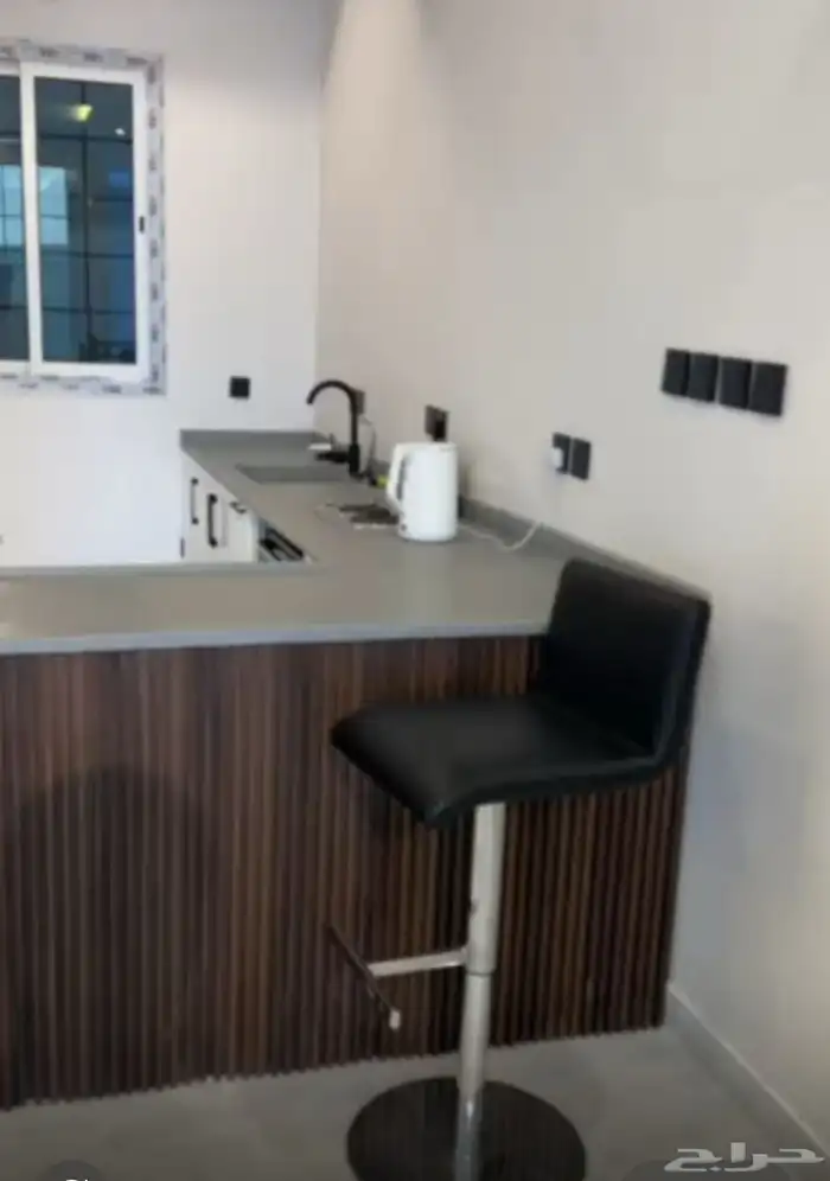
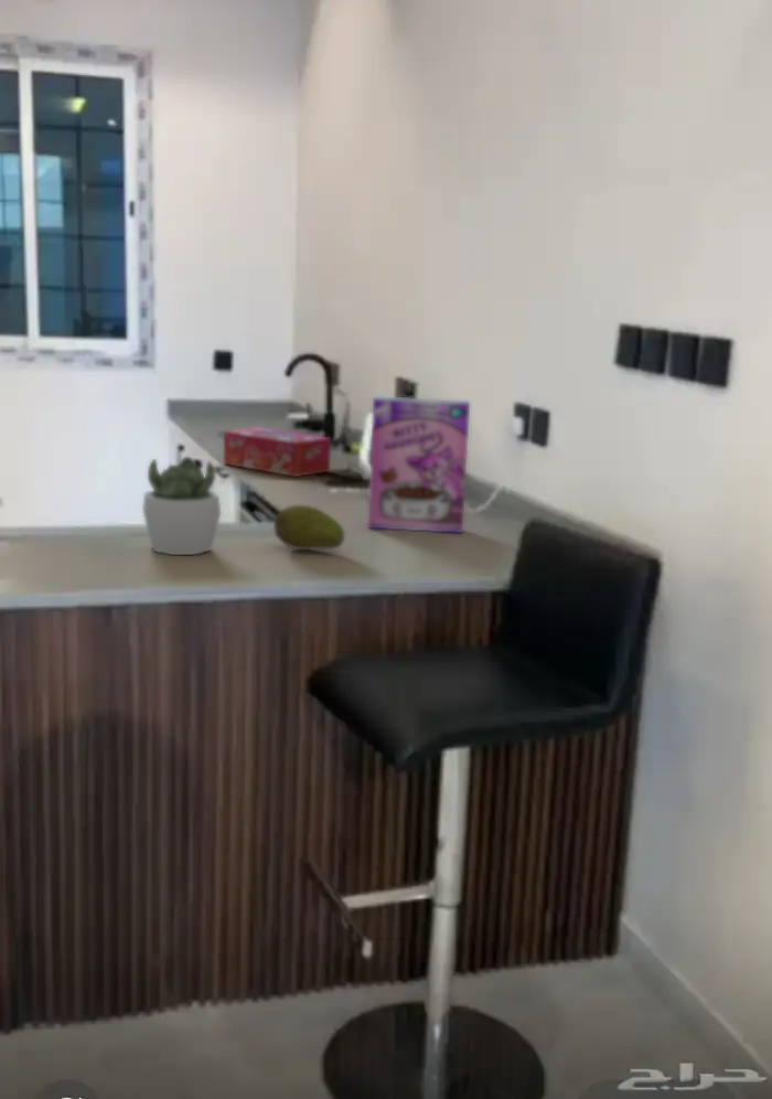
+ succulent plant (181, 504)
+ fruit (310, 527)
+ tissue box (276, 450)
+ cereal box (418, 463)
